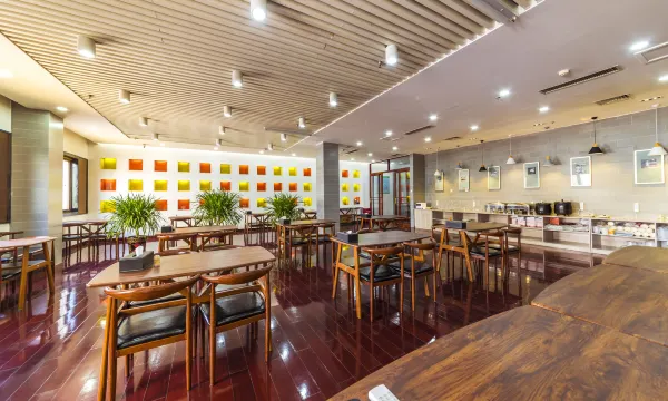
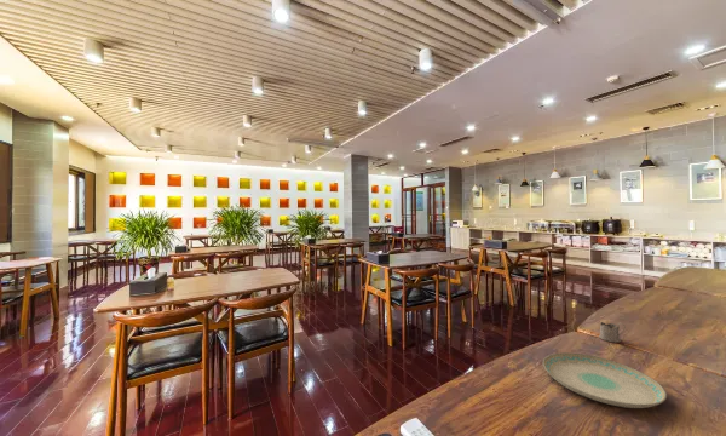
+ plate (598, 378)
+ tea glass holder (611, 327)
